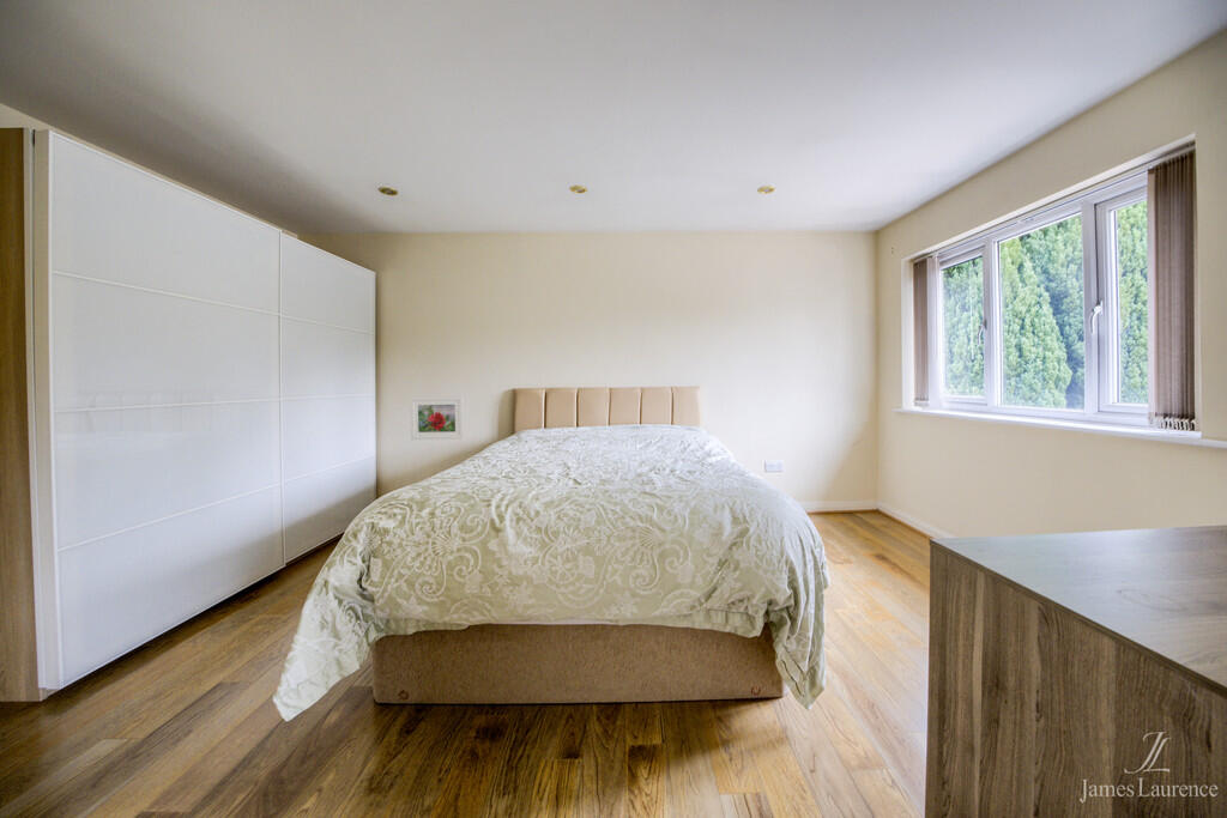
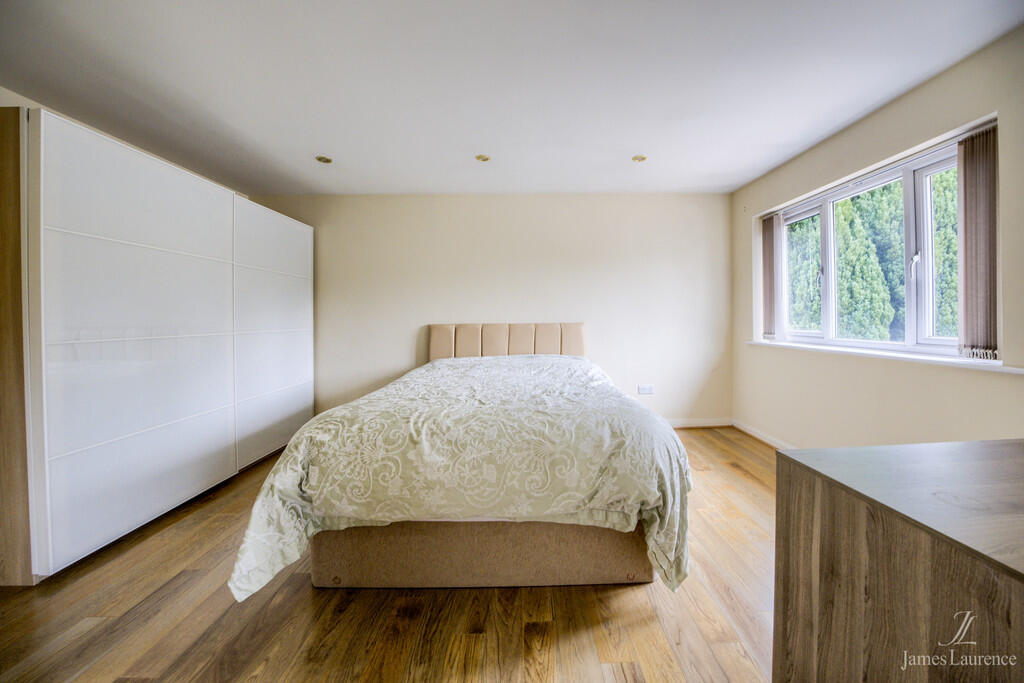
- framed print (436, 418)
